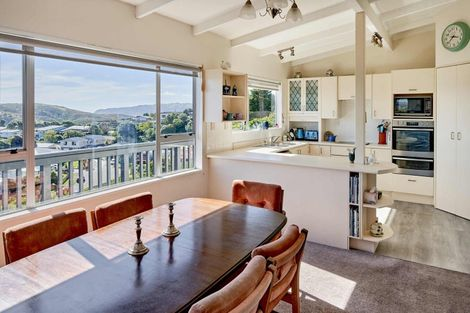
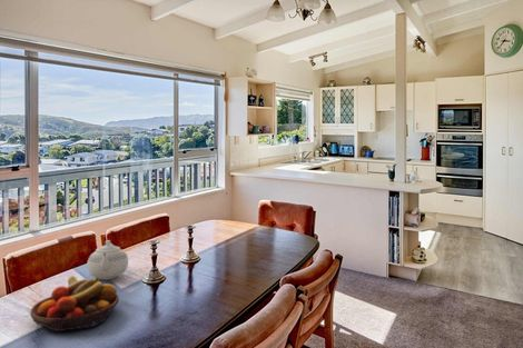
+ teapot (108, 258)
+ fruit bowl (76, 299)
